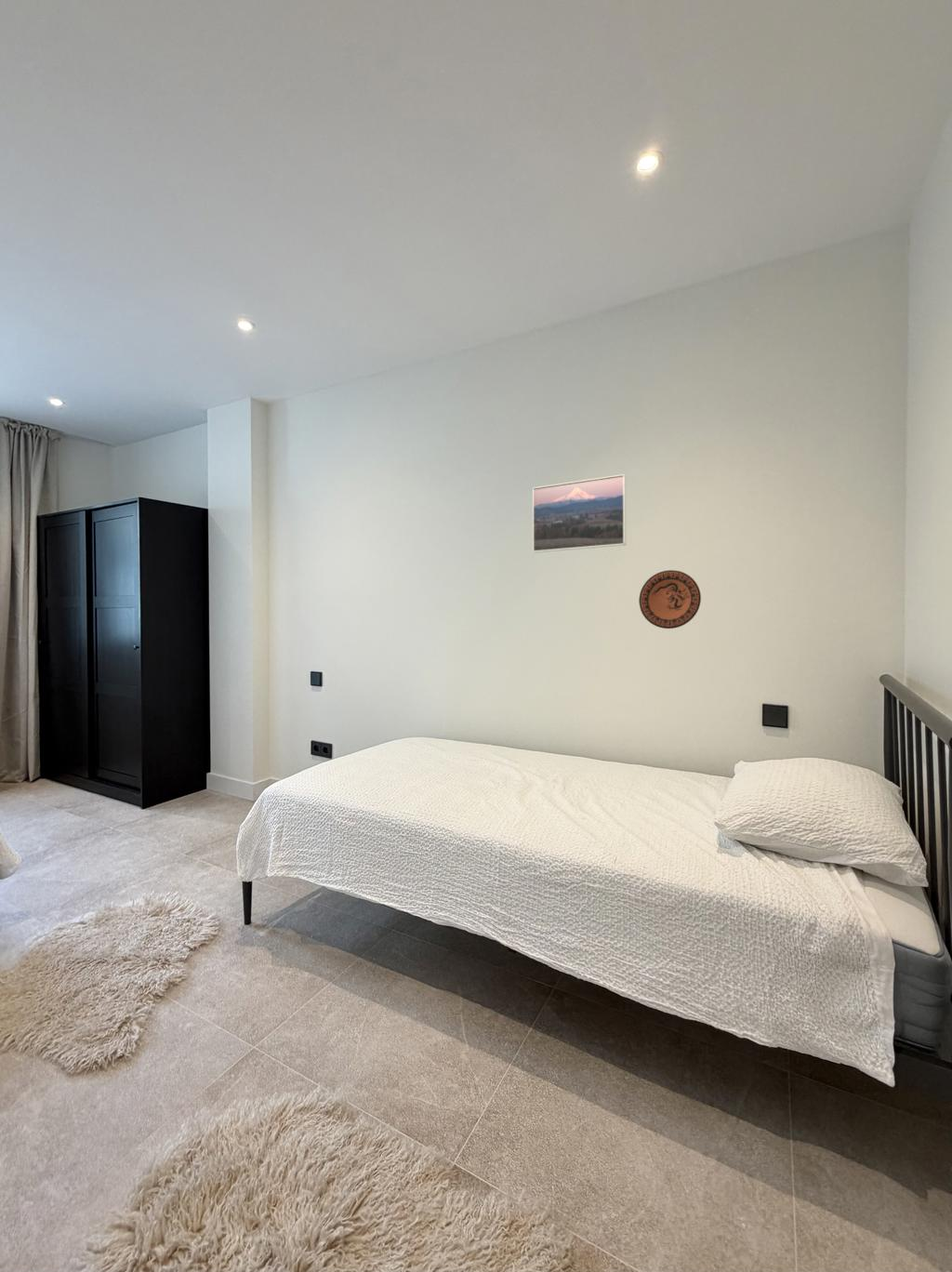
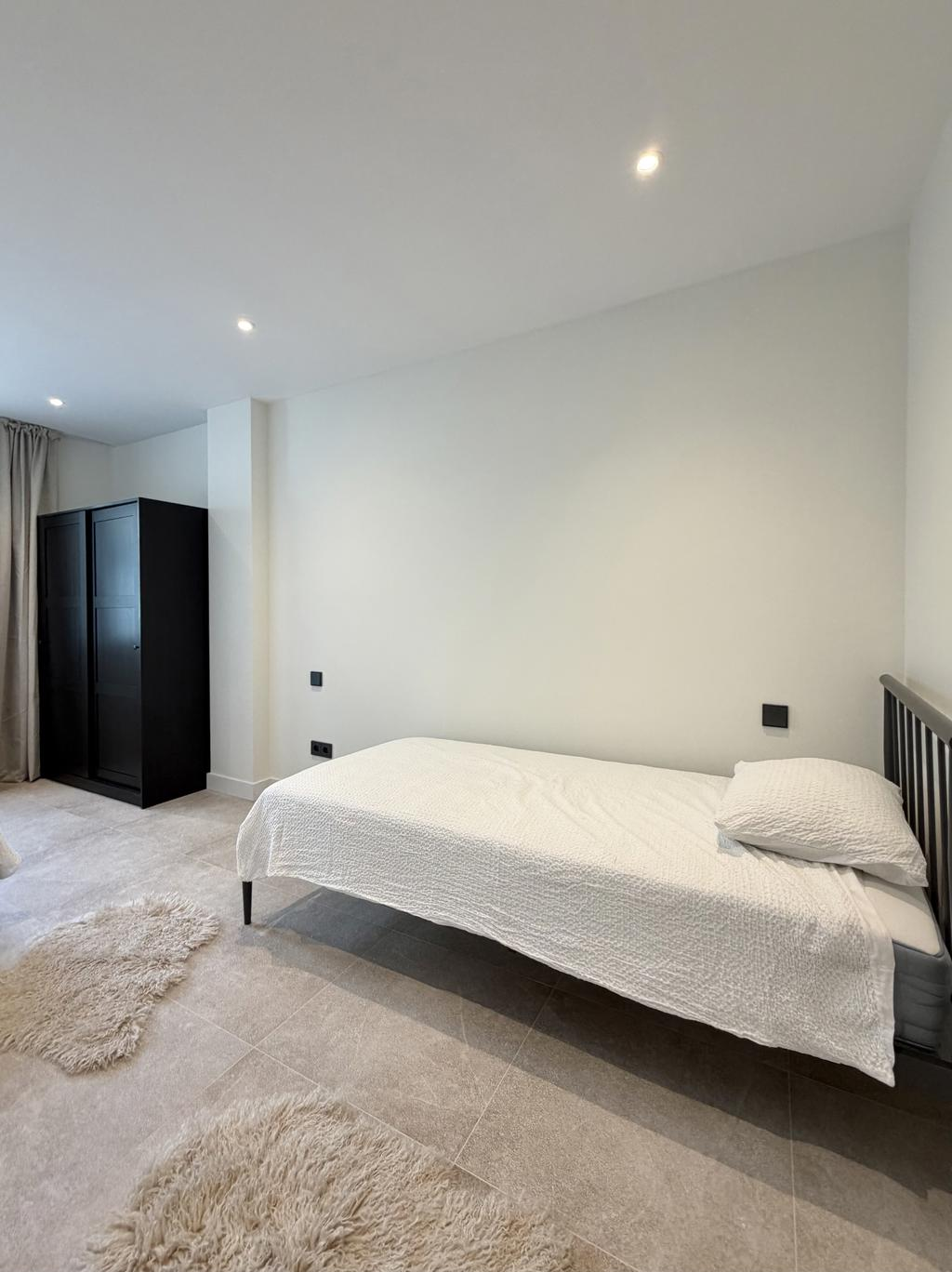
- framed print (577, 515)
- decorative plate (668, 599)
